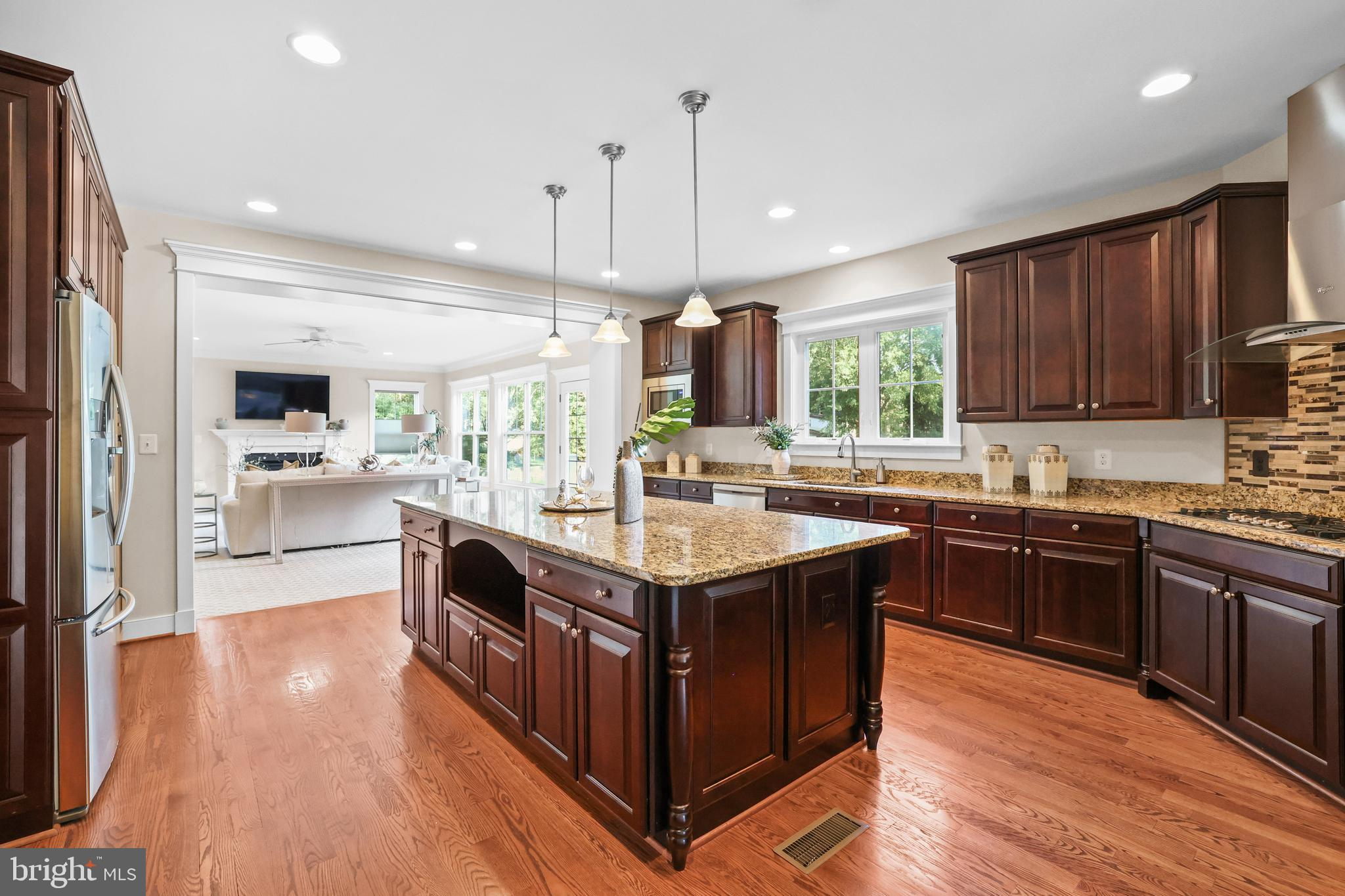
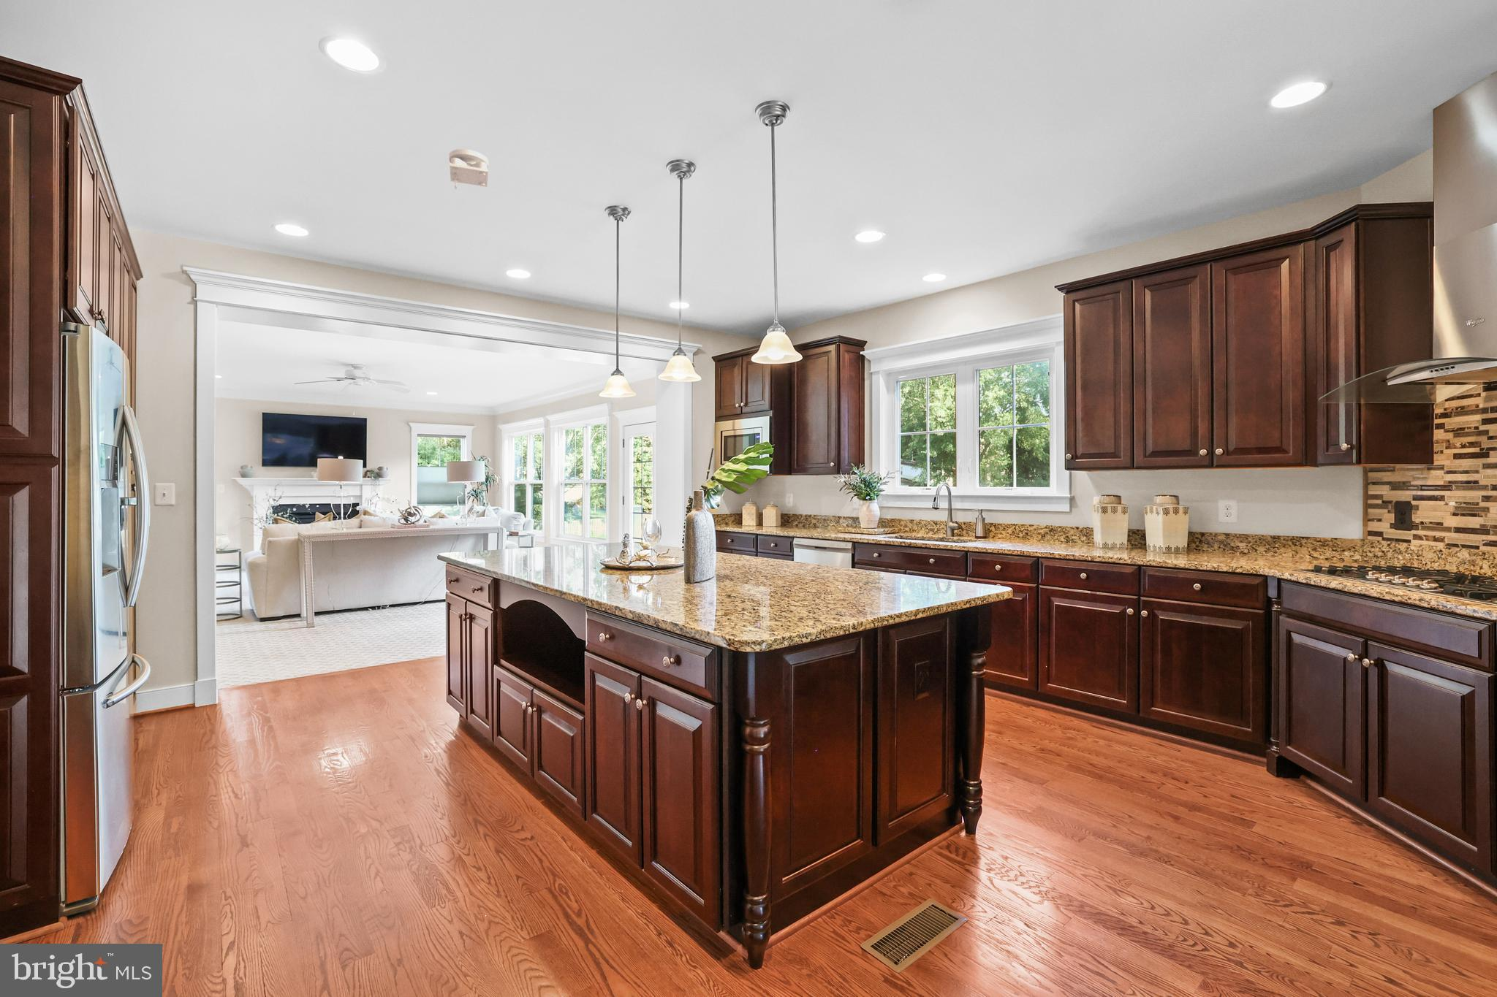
+ smoke detector (469, 174)
